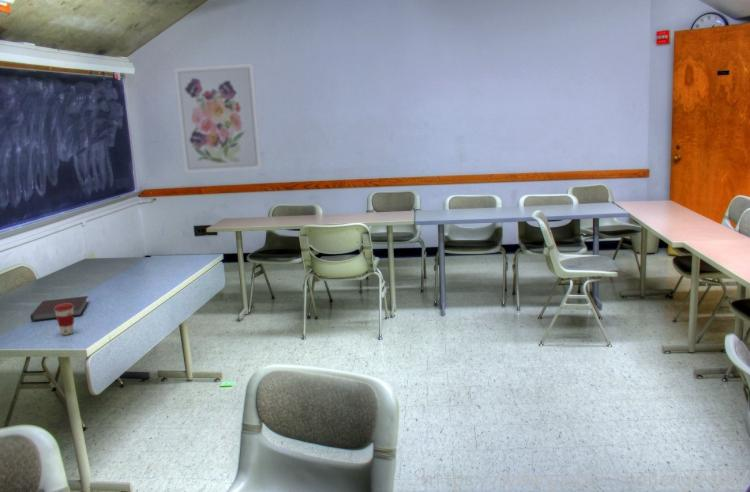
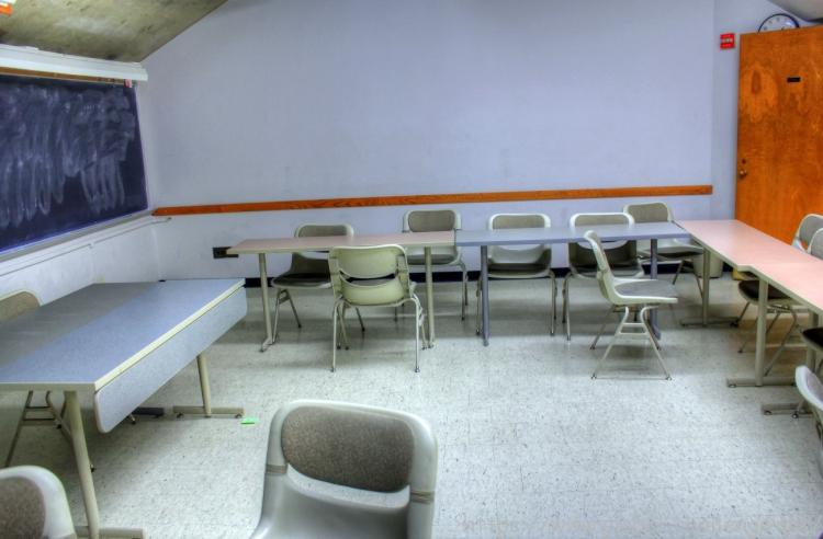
- notebook (58, 304)
- coffee cup (65, 319)
- wall art (218, 119)
